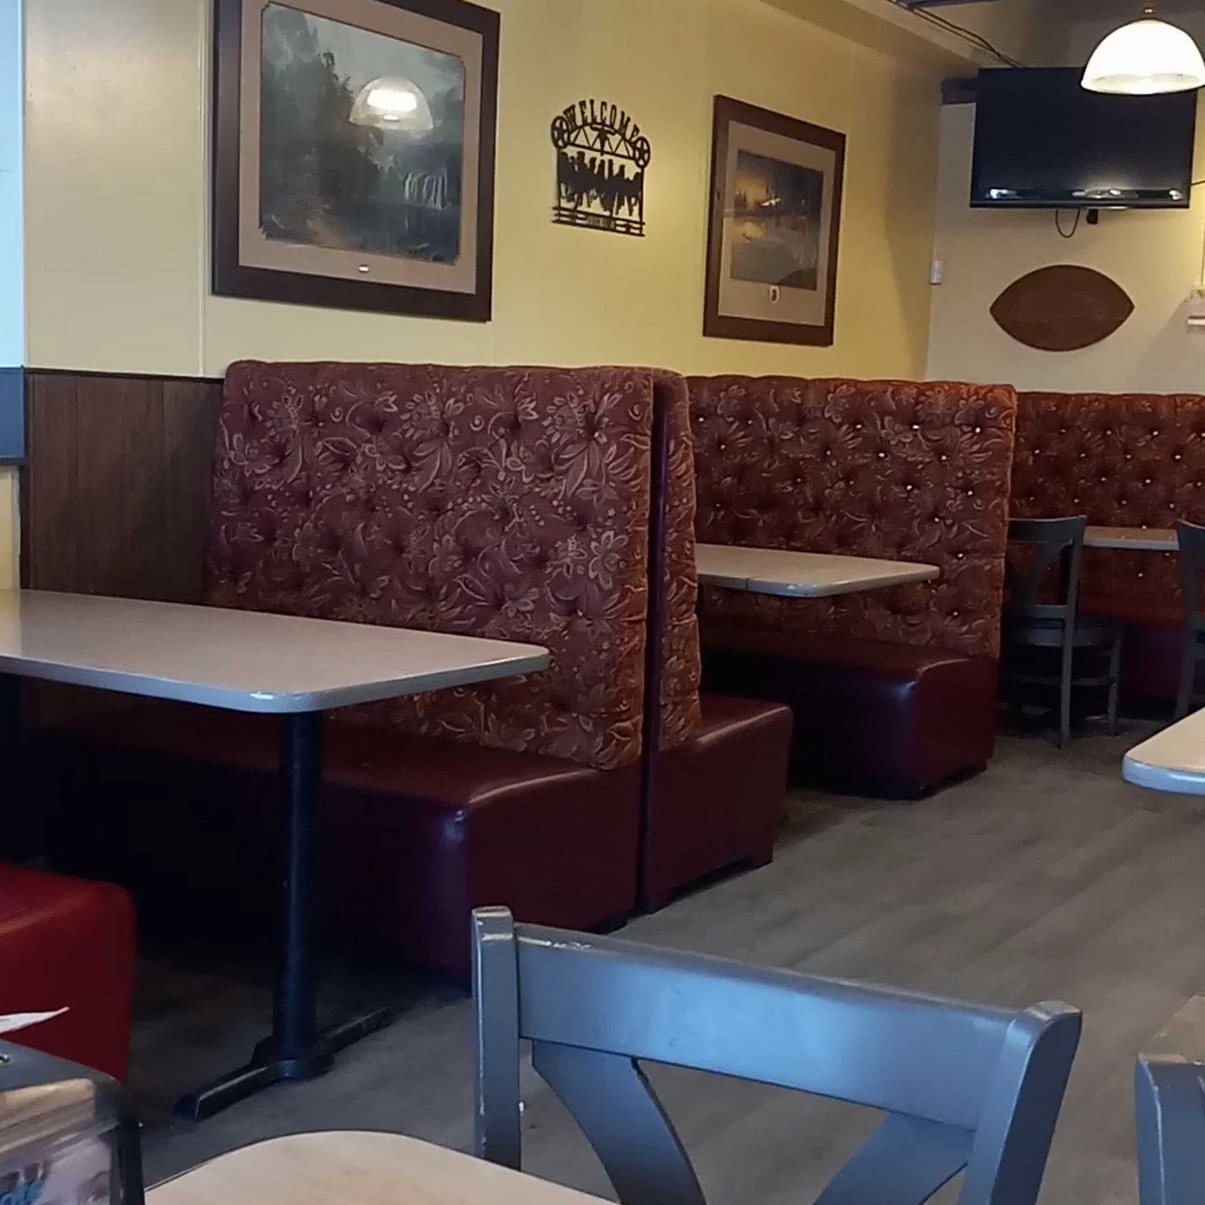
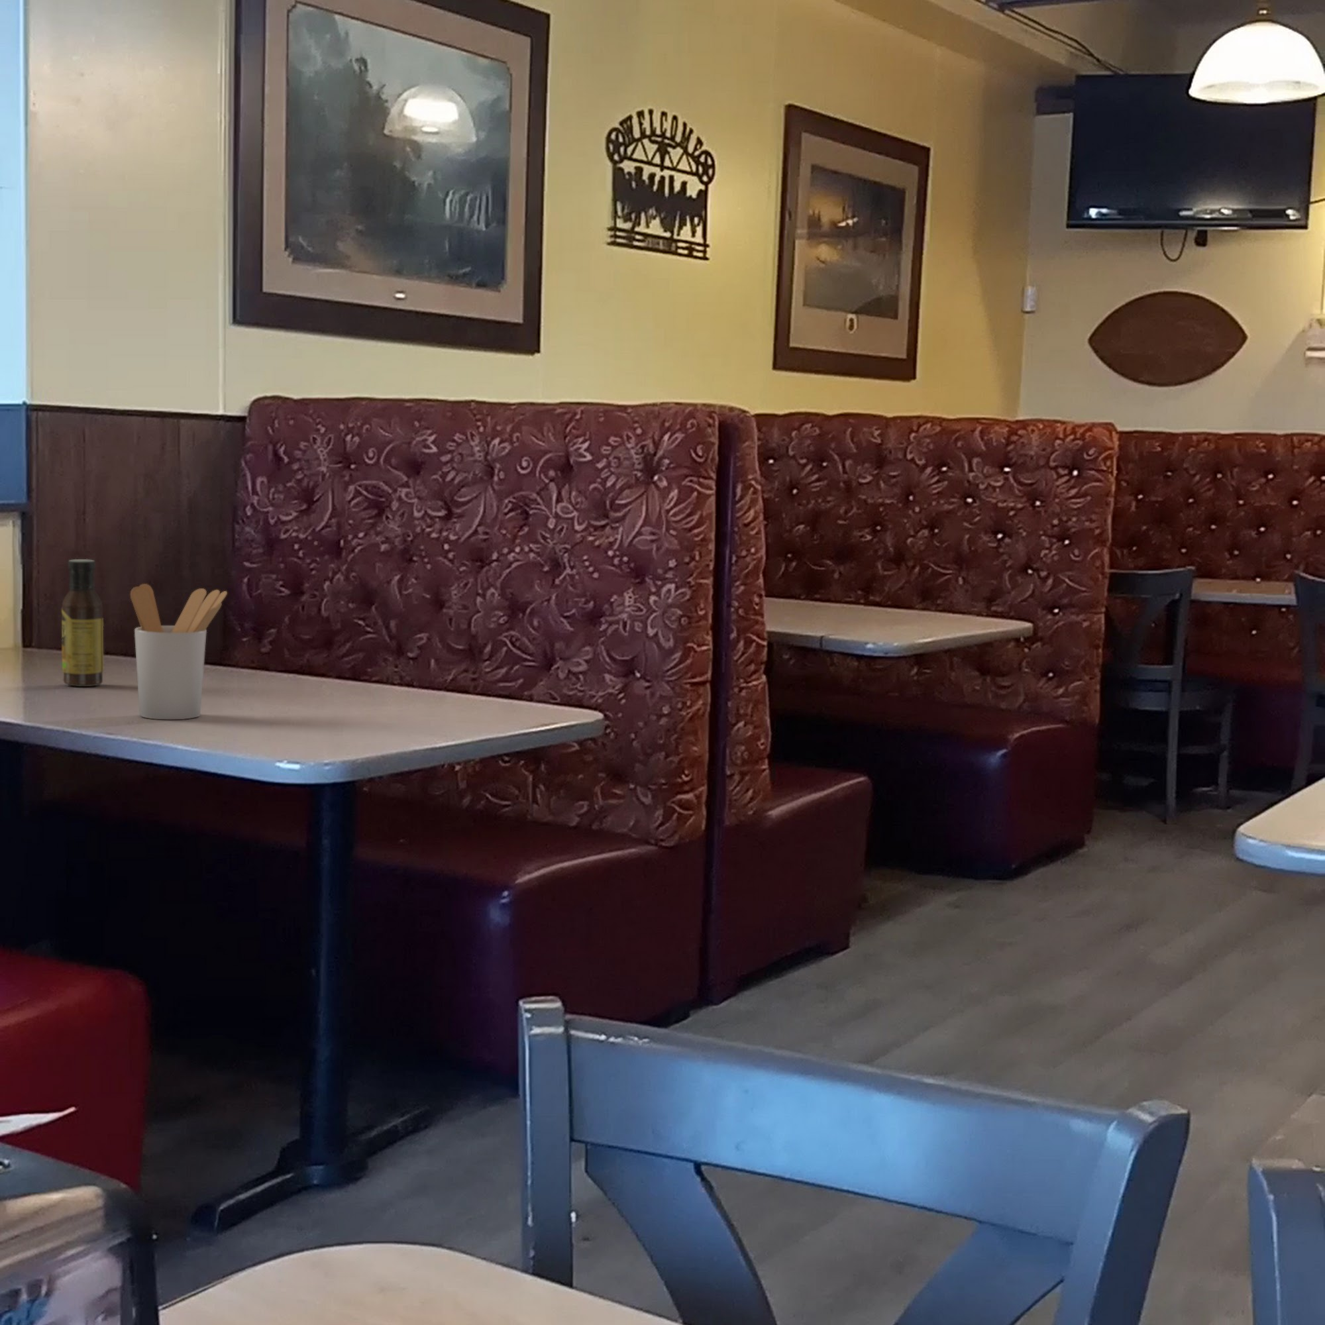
+ utensil holder (182, 649)
+ sauce bottle (83, 622)
